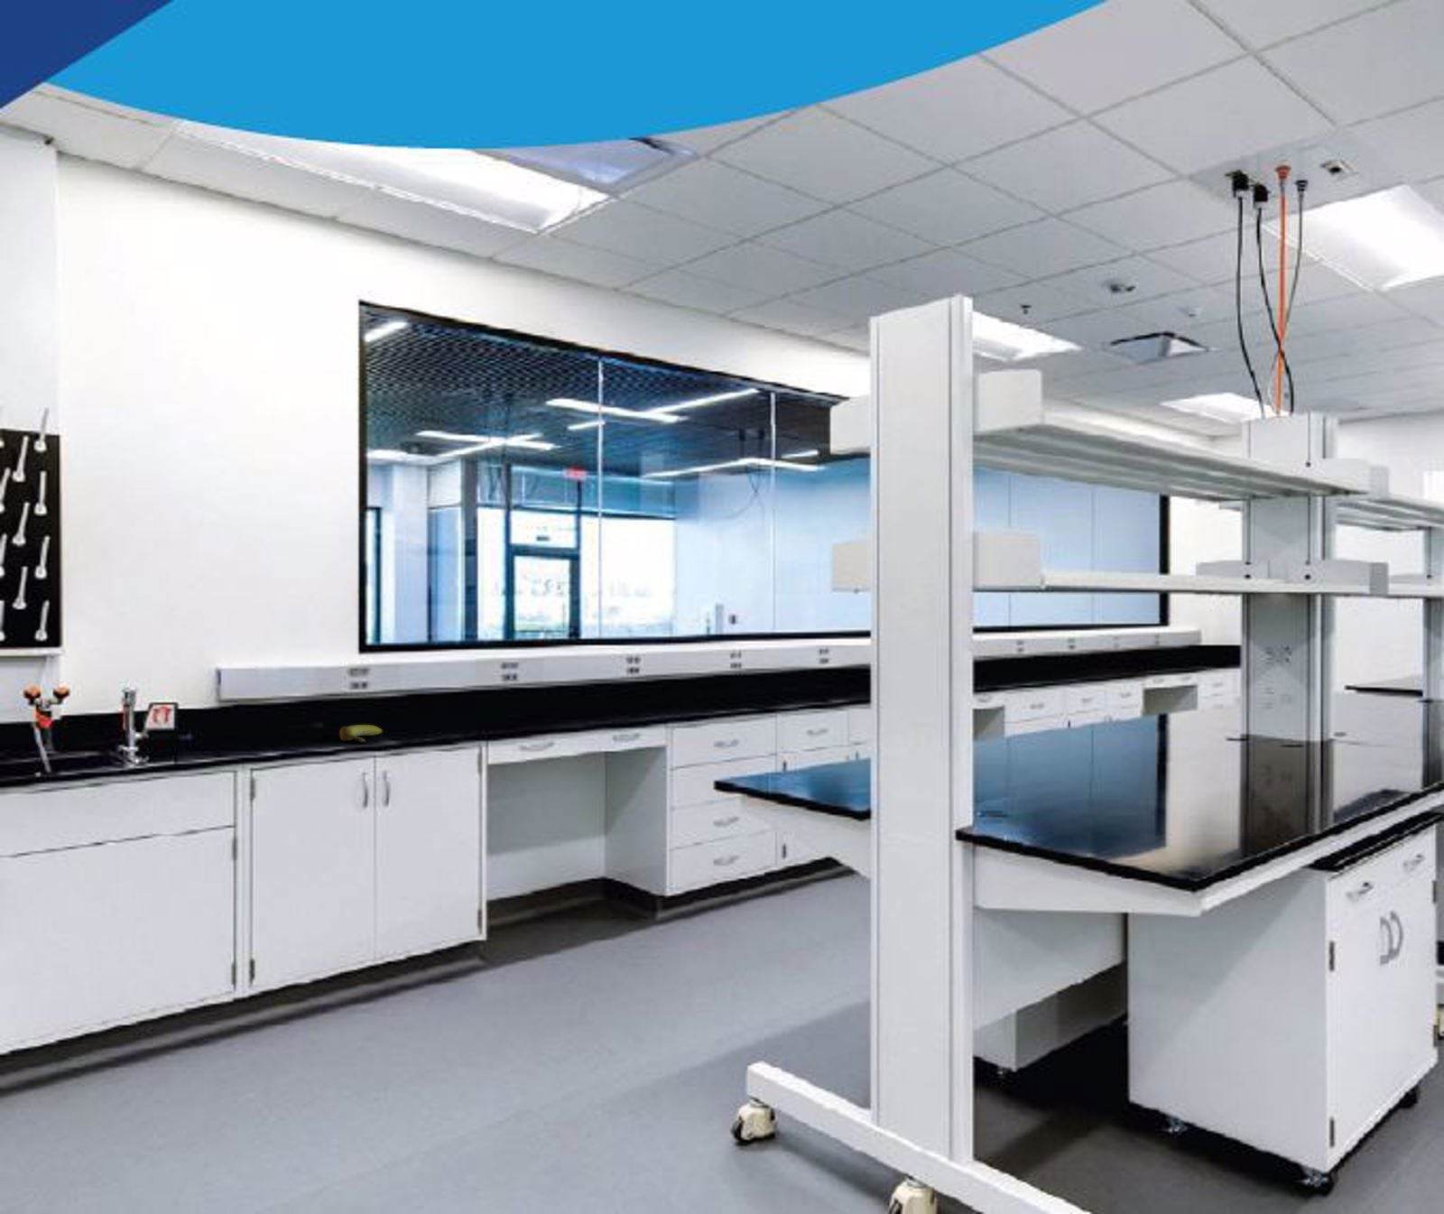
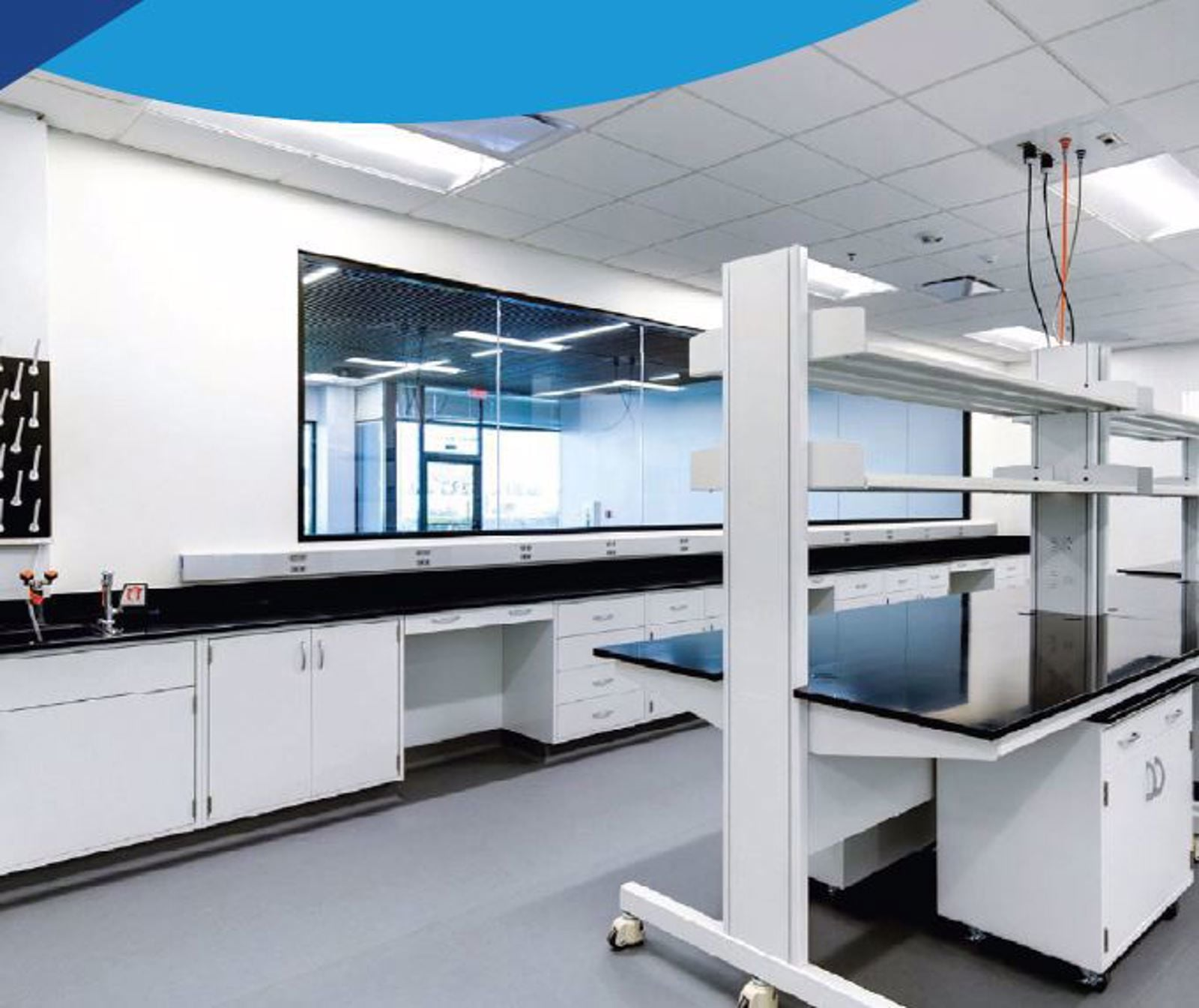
- banana (365, 732)
